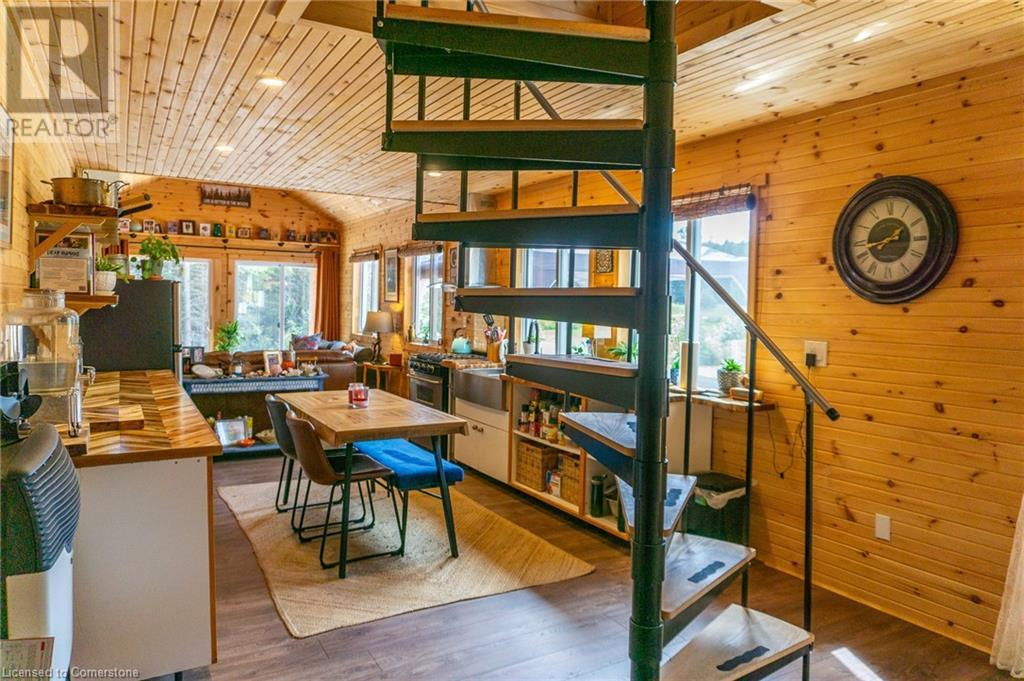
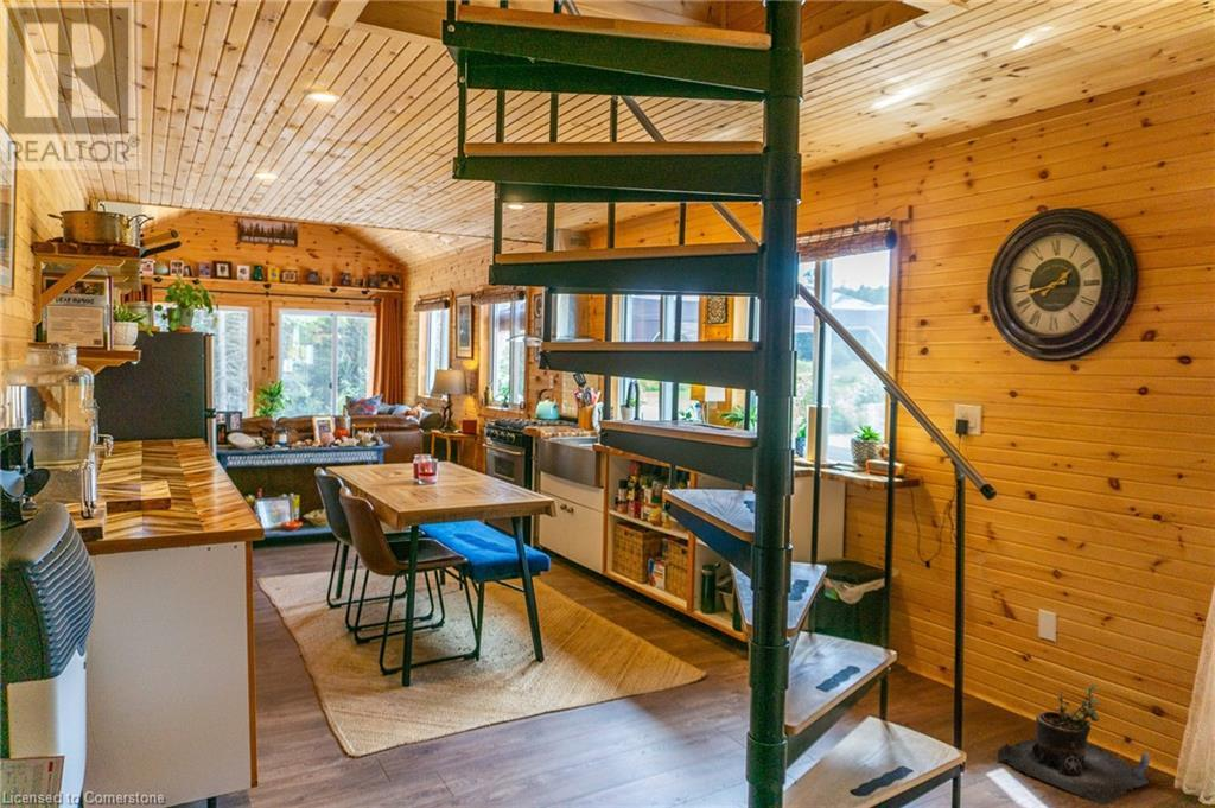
+ potted plant (1075, 721)
